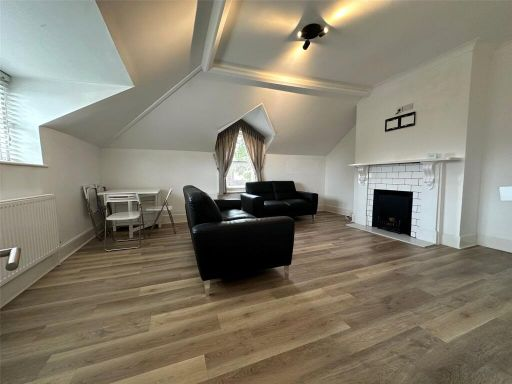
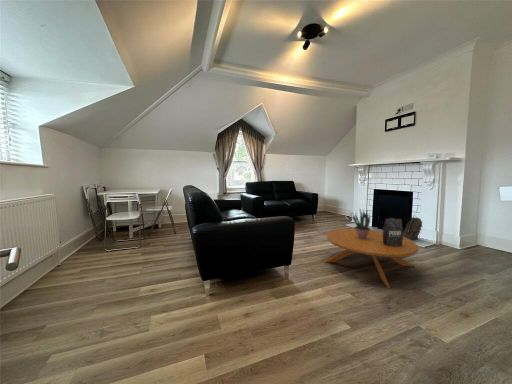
+ decorative box (392, 231)
+ coffee table (367, 251)
+ backpack (410, 226)
+ potted plant (361, 222)
